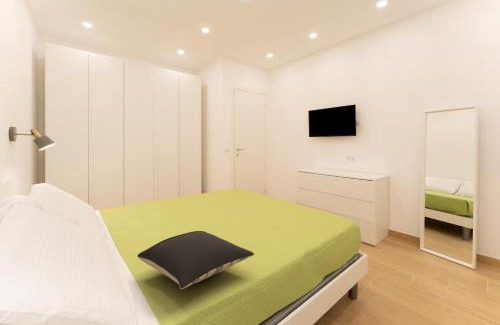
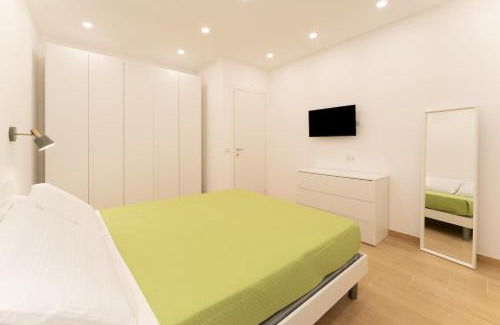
- pillow (196, 255)
